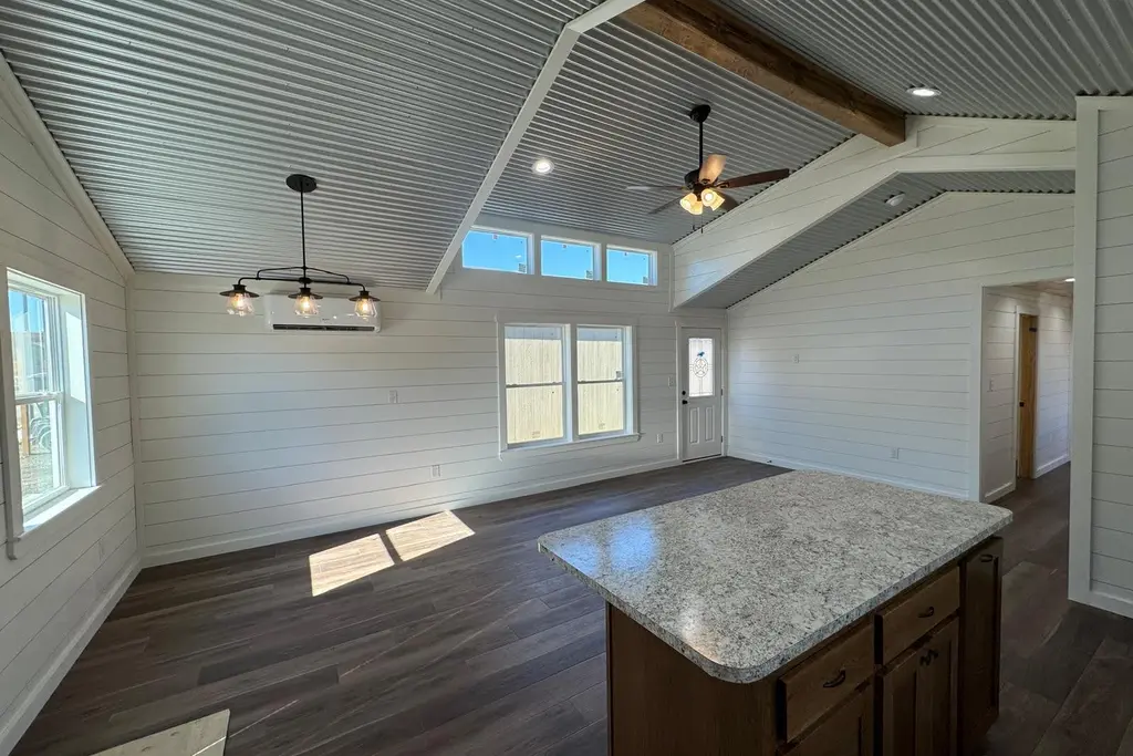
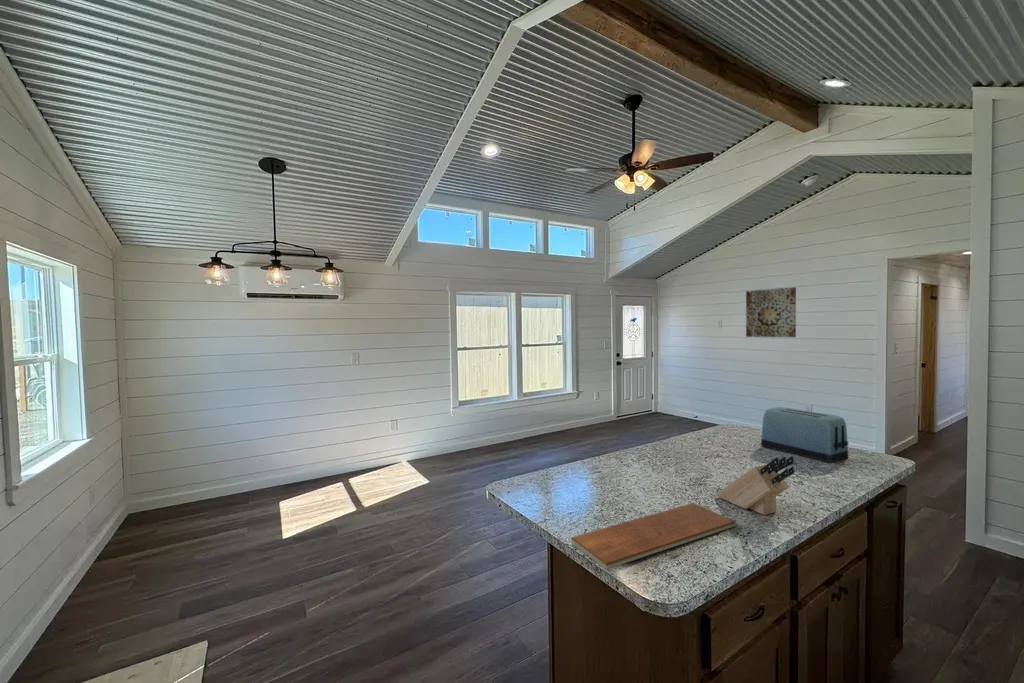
+ chopping board (656, 531)
+ toaster (803, 432)
+ wall art (769, 313)
+ knife block (755, 477)
